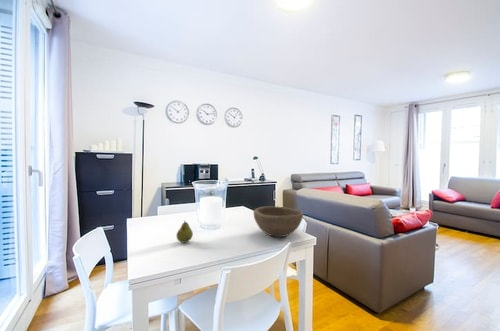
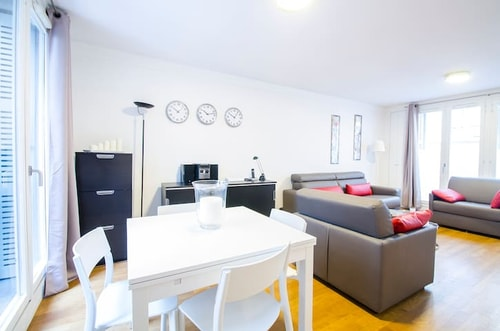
- bowl (277, 221)
- fruit (184, 230)
